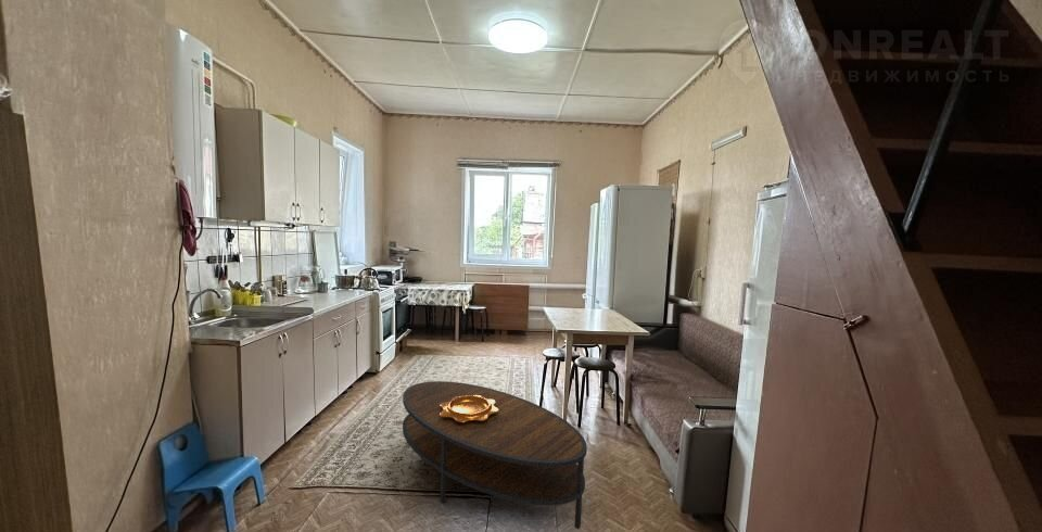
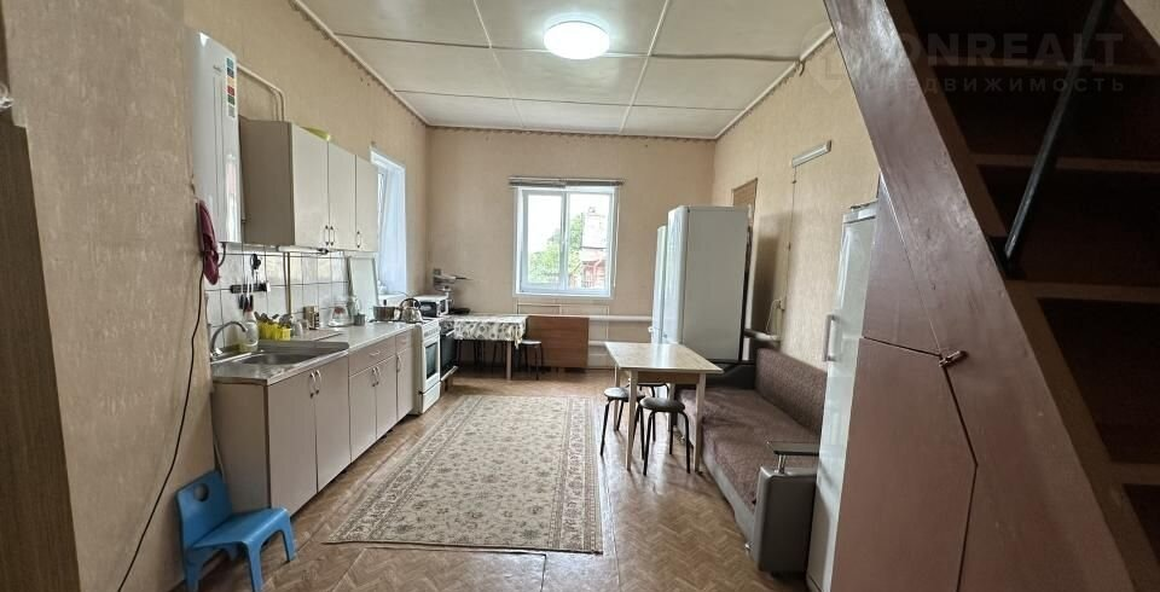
- decorative bowl (468, 407)
- coffee table (483, 444)
